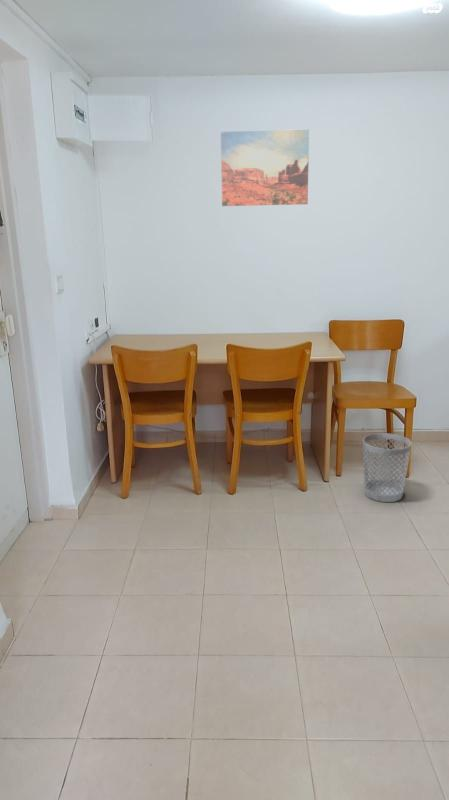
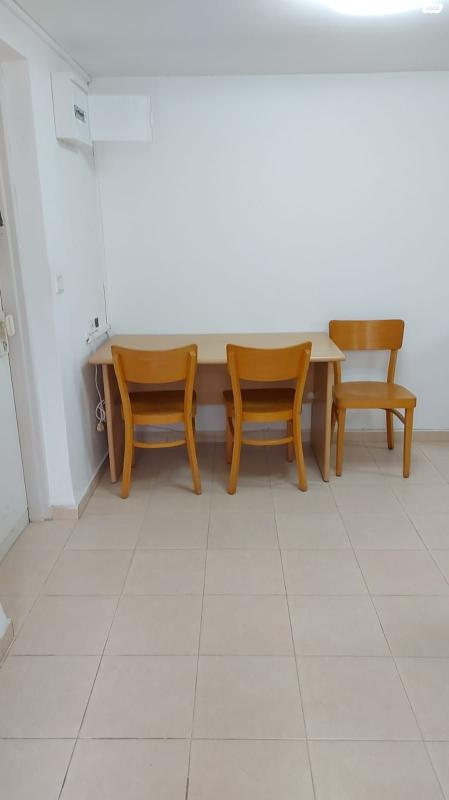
- wastebasket (385, 468)
- wall art (264, 168)
